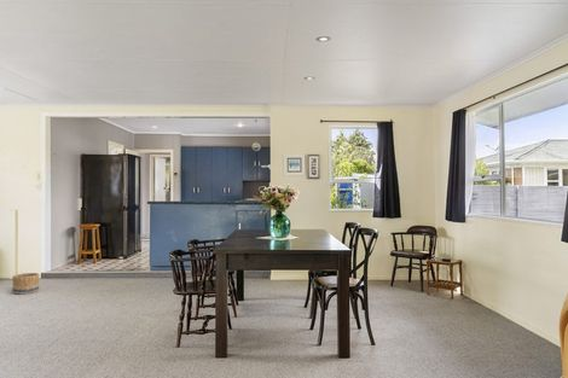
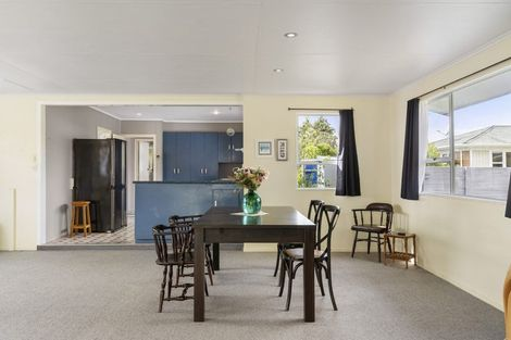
- basket (25, 283)
